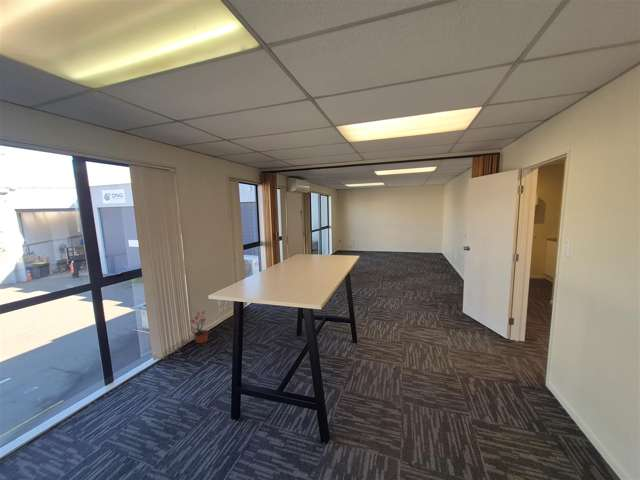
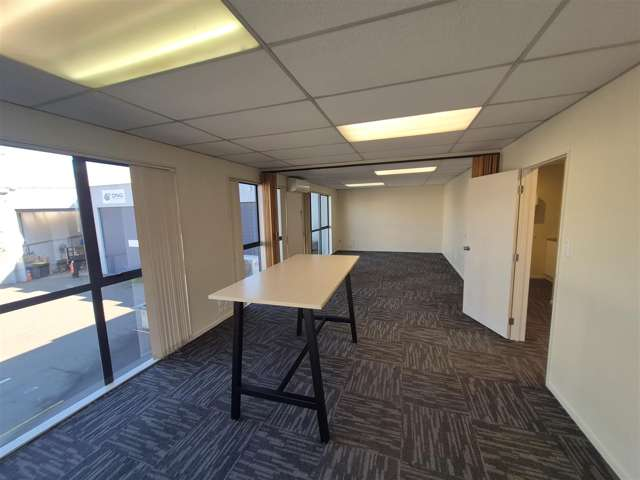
- potted plant (201, 327)
